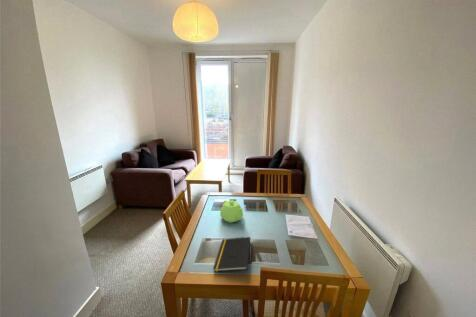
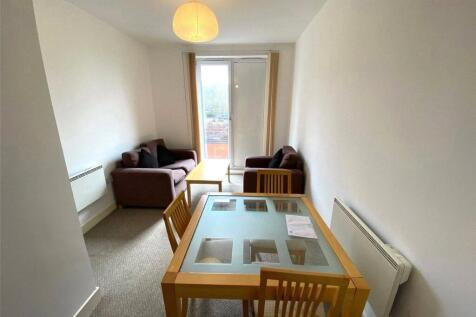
- teapot (232, 210)
- notepad (233, 252)
